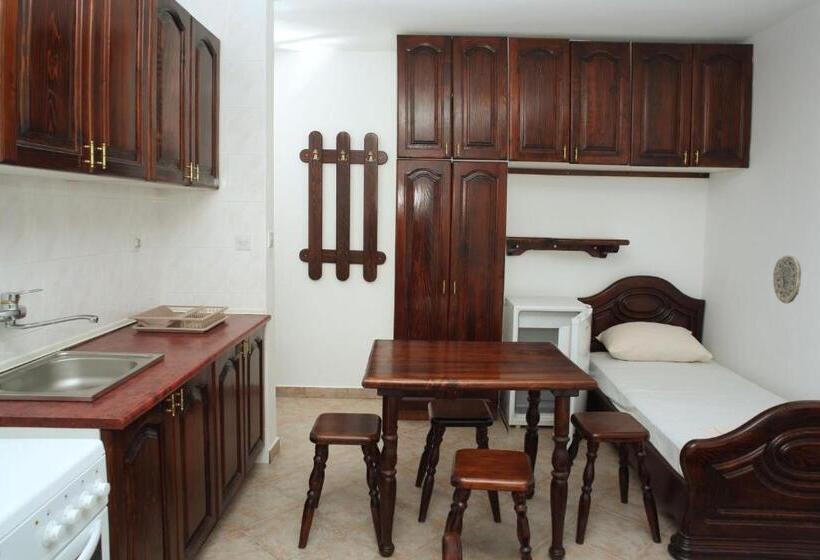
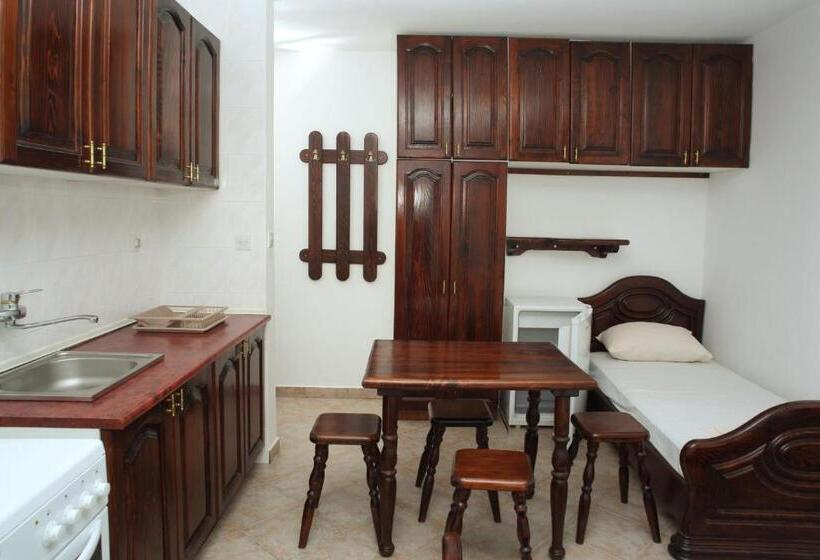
- decorative plate (786, 279)
